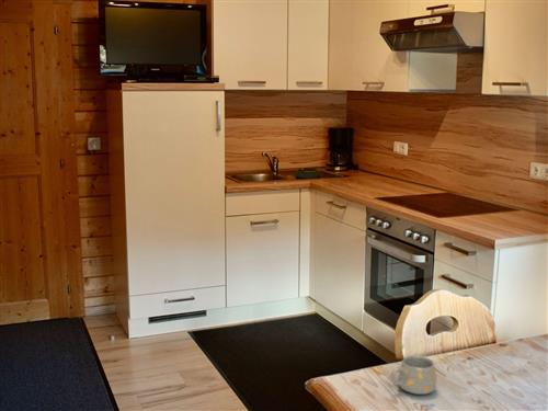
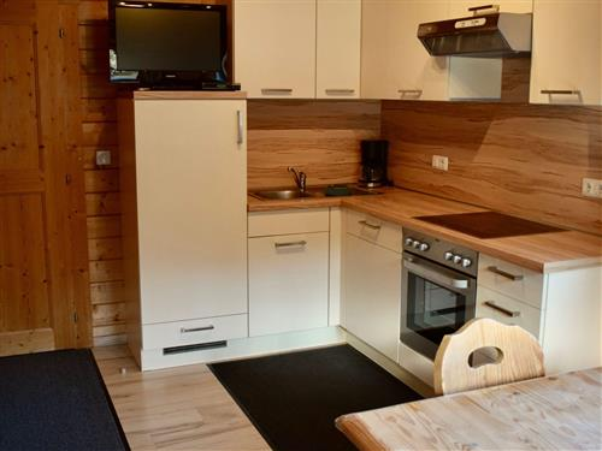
- mug (412, 376)
